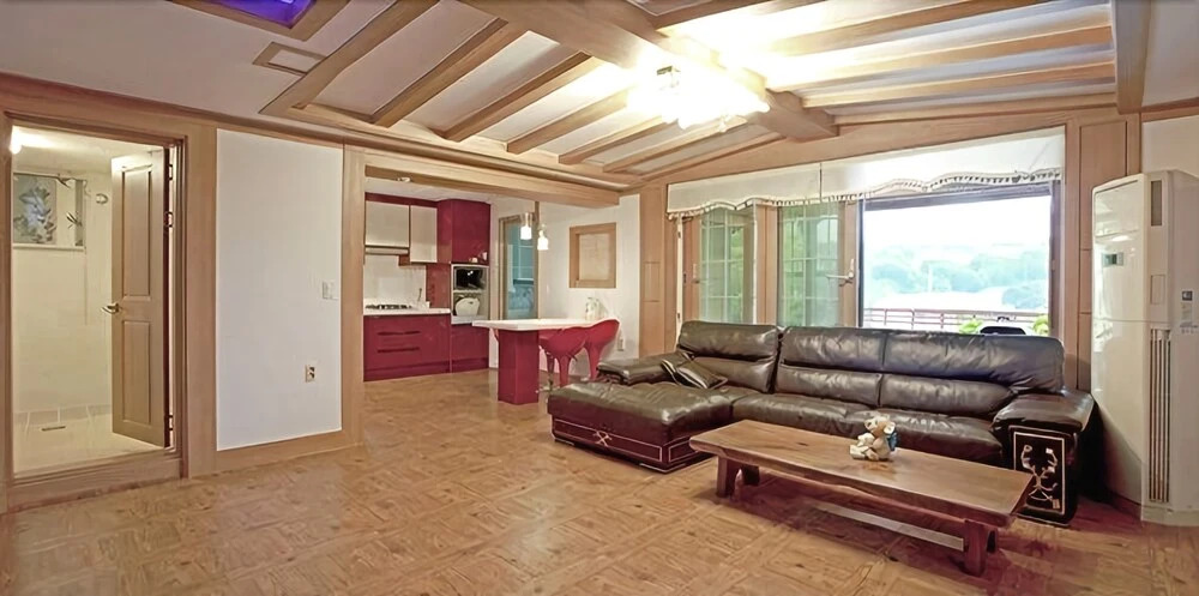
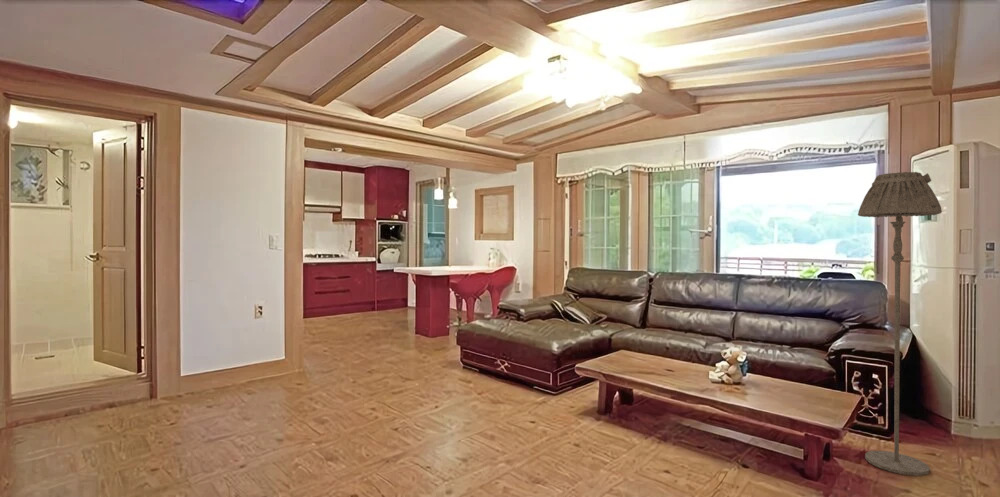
+ floor lamp (897, 319)
